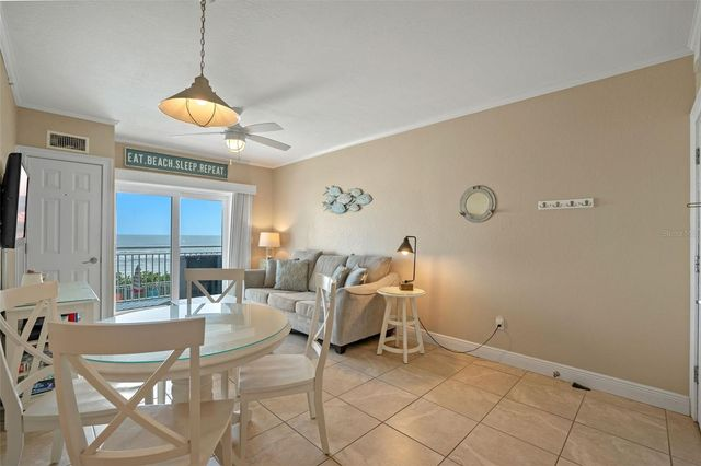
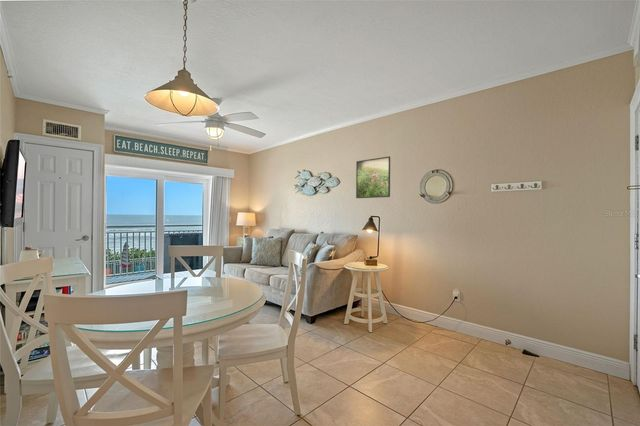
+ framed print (372, 178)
